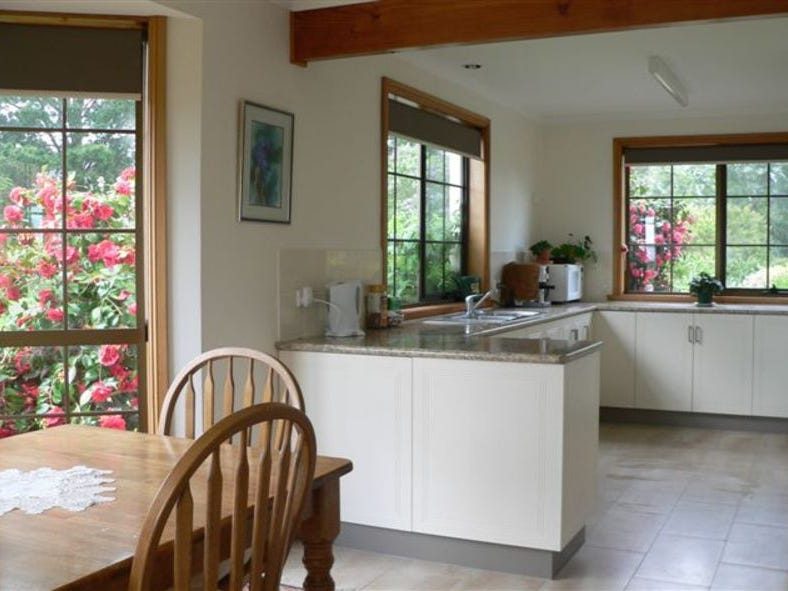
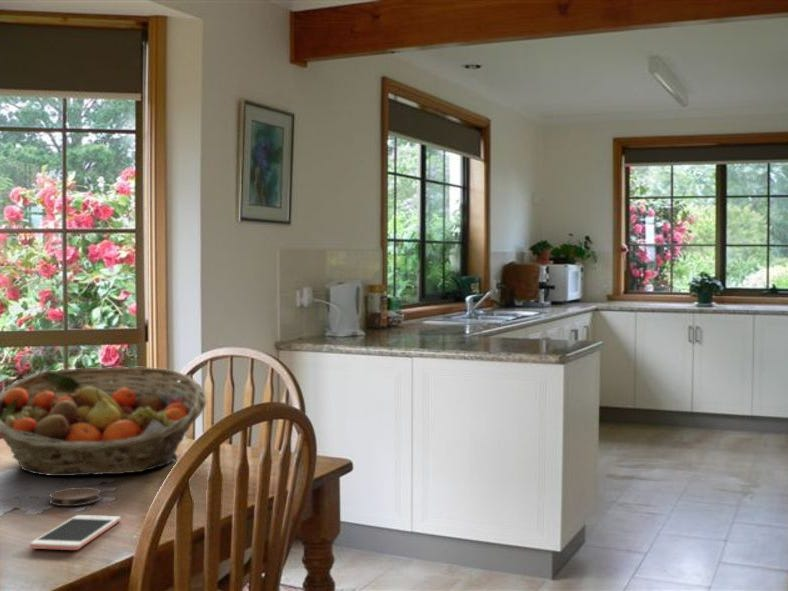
+ coaster (75, 496)
+ cell phone (77, 531)
+ fruit basket (100, 418)
